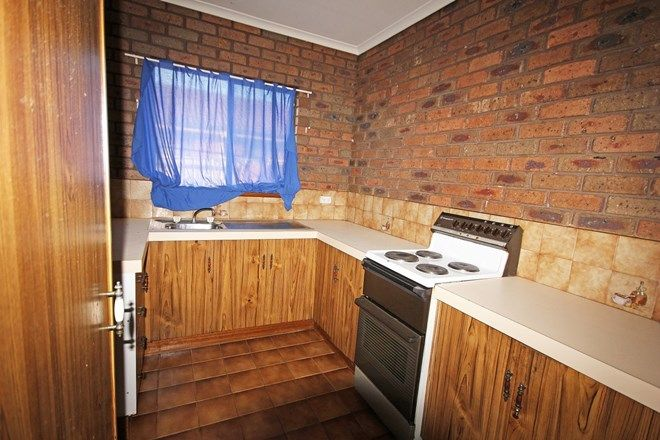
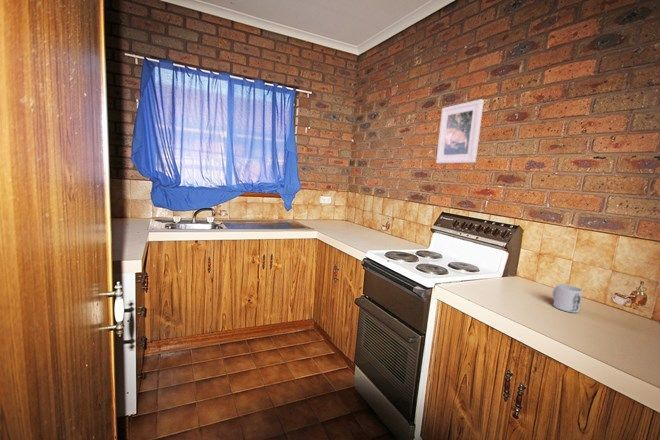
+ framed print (458, 133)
+ mug (564, 296)
